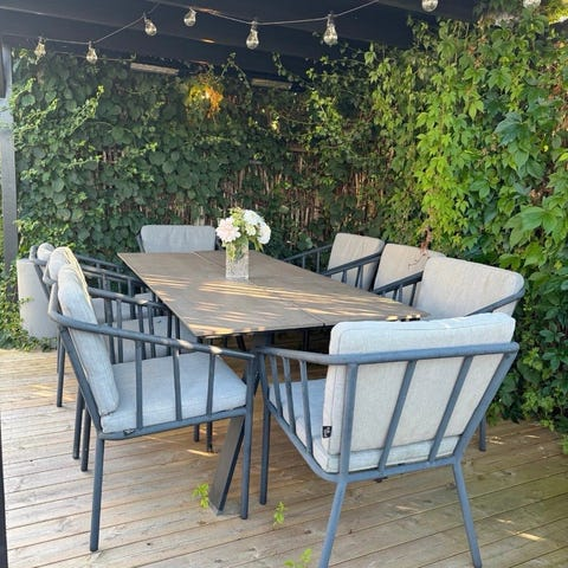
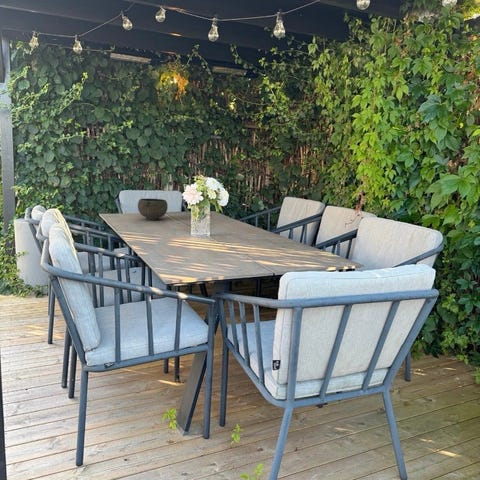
+ bowl (152, 209)
